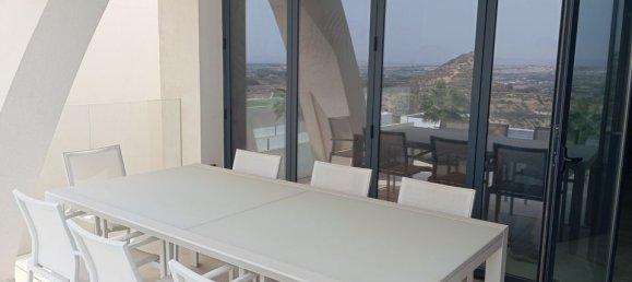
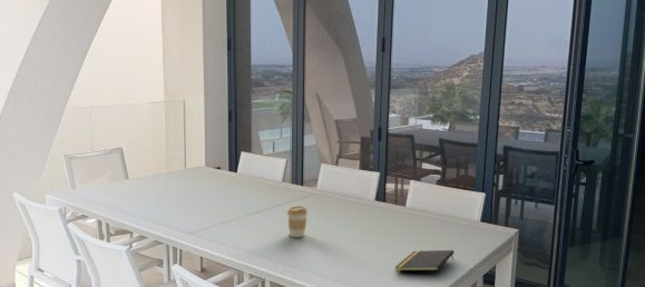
+ notepad (424, 259)
+ coffee cup (296, 220)
